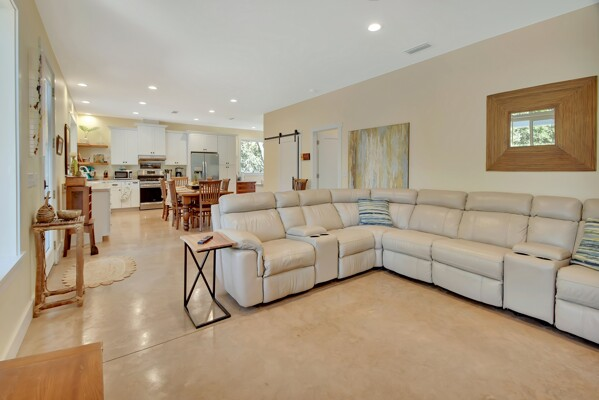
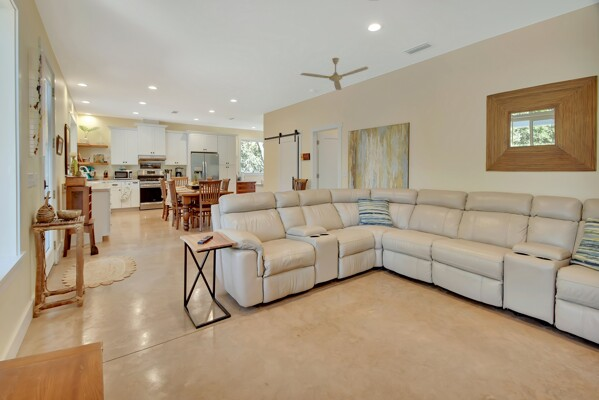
+ ceiling fan (334, 72)
